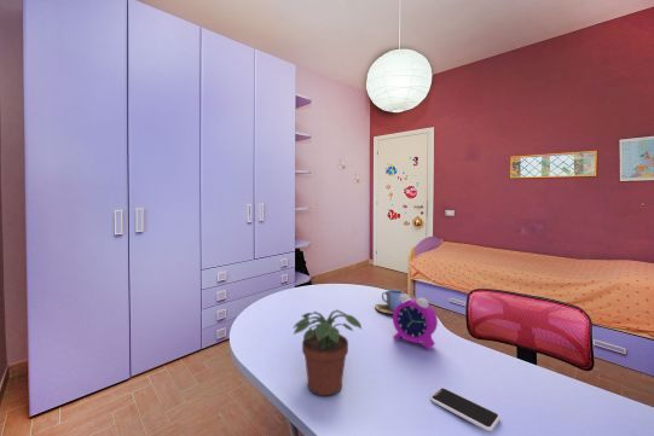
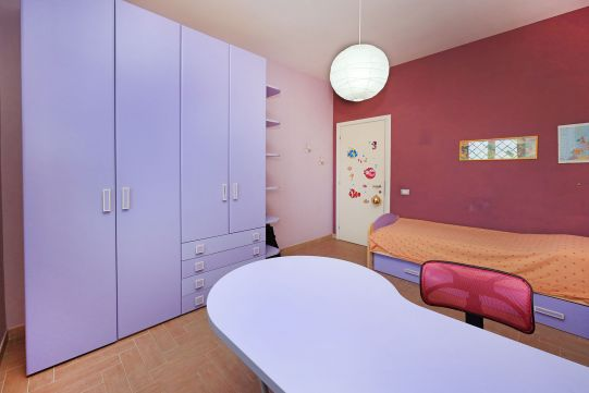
- smartphone (463, 407)
- potted plant (325, 349)
- alarm clock (413, 315)
- cup (394, 300)
